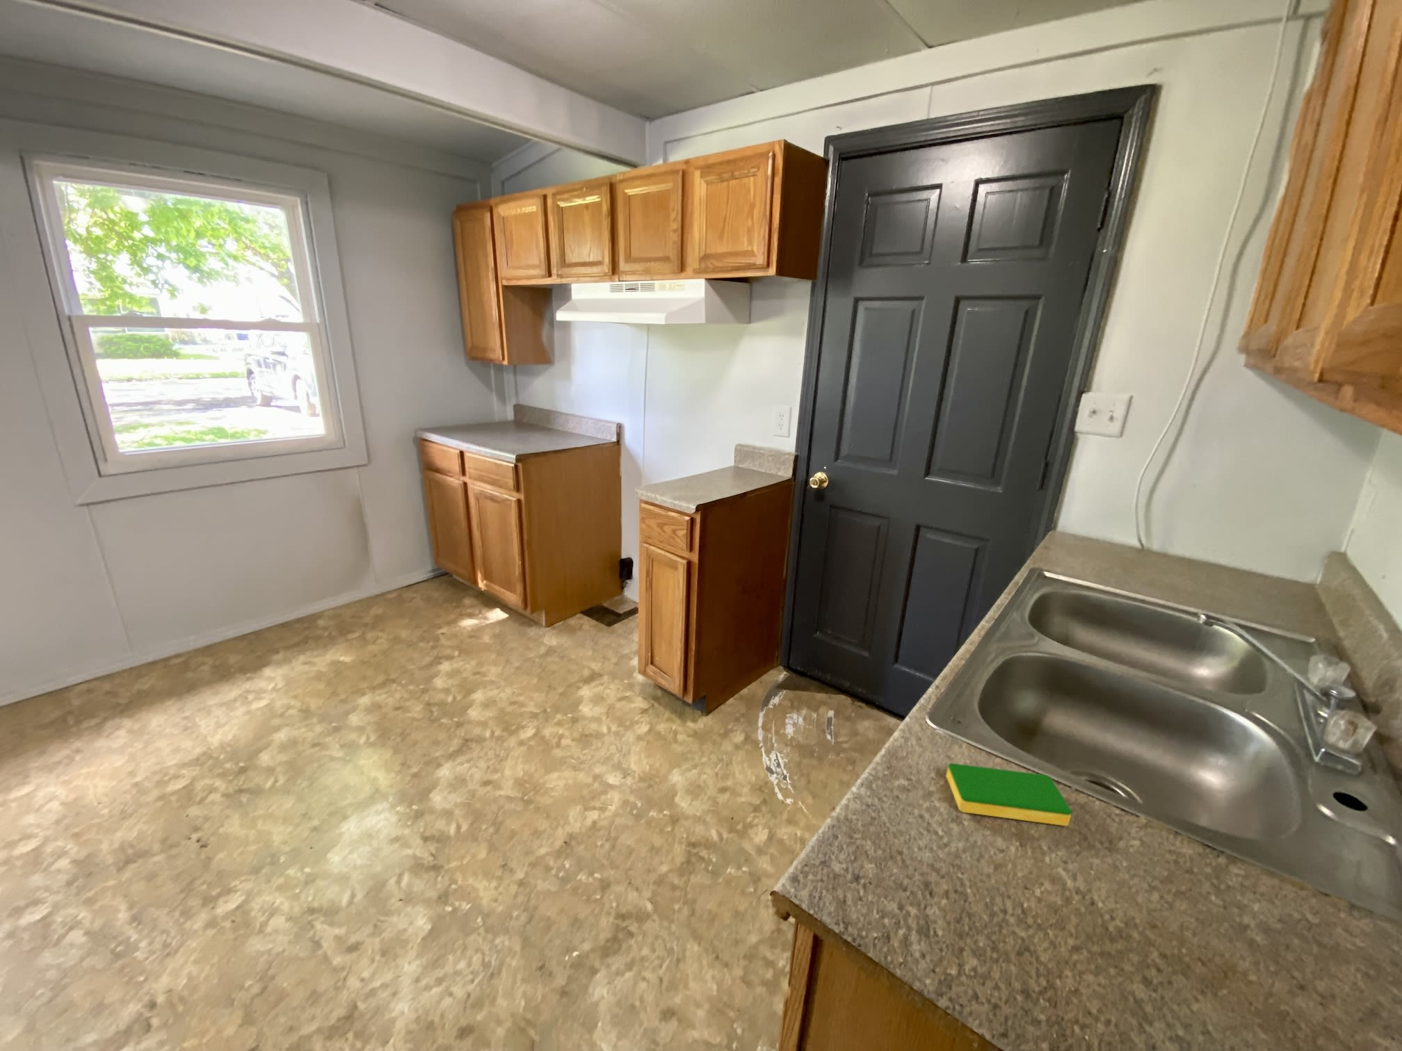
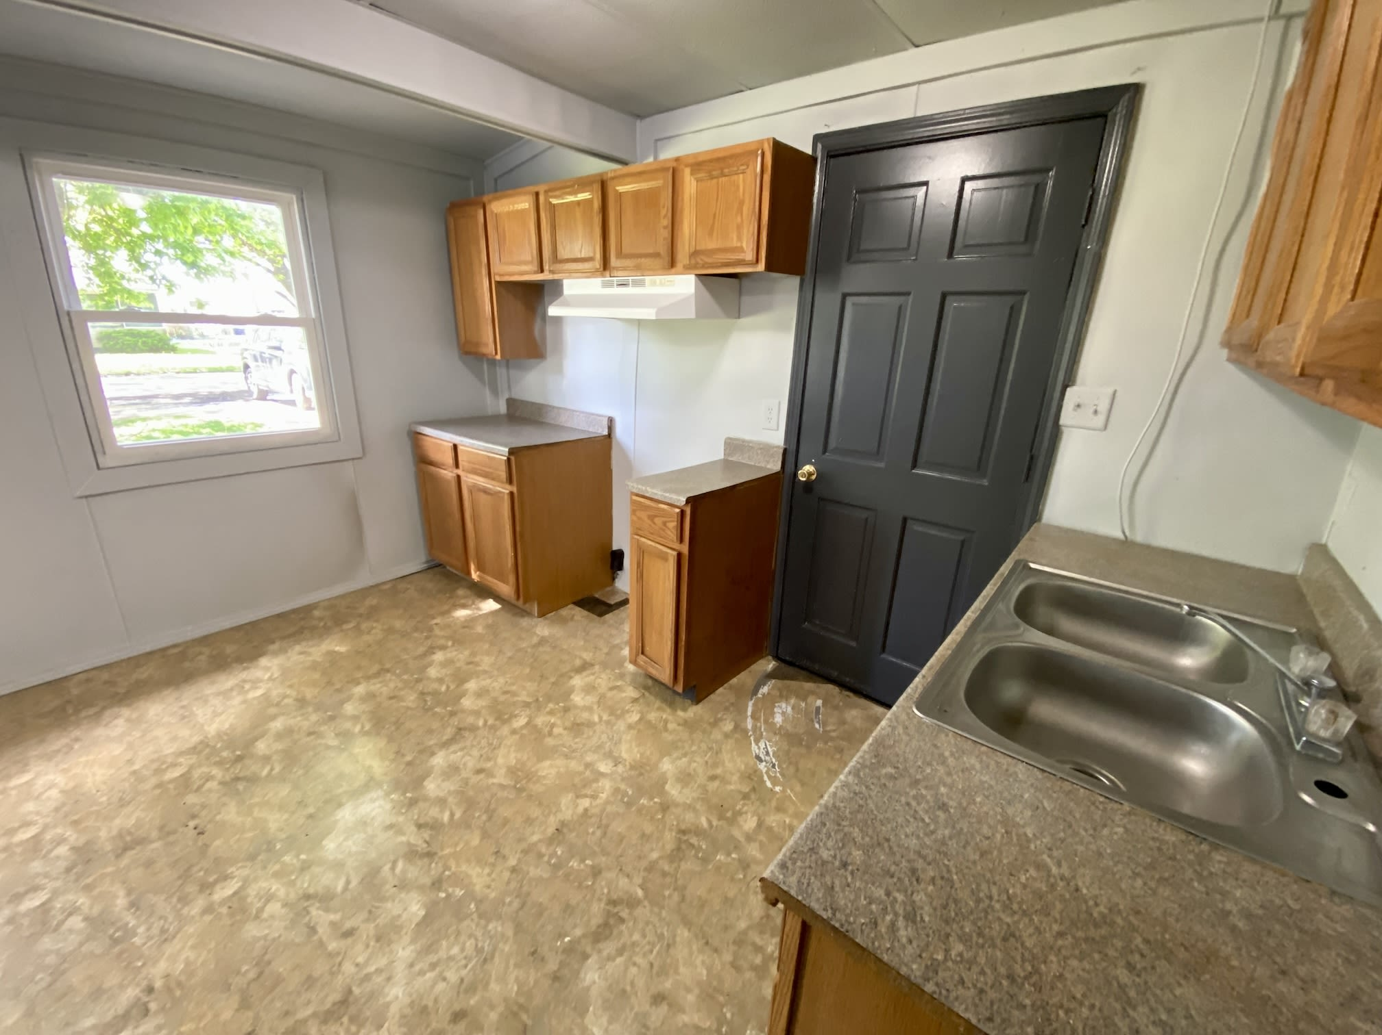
- dish sponge (1006, 793)
